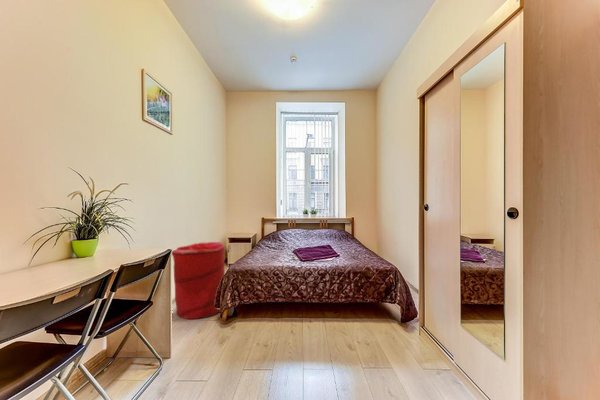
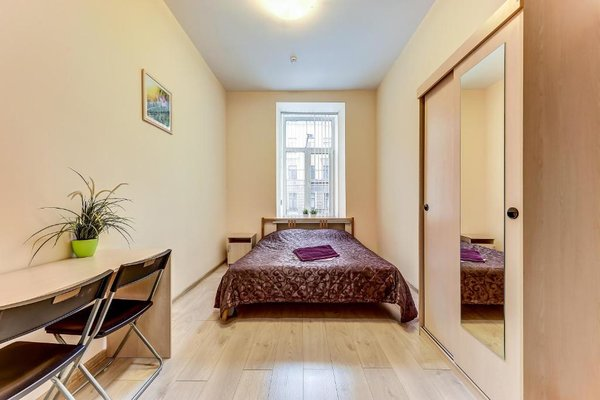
- laundry hamper (199, 276)
